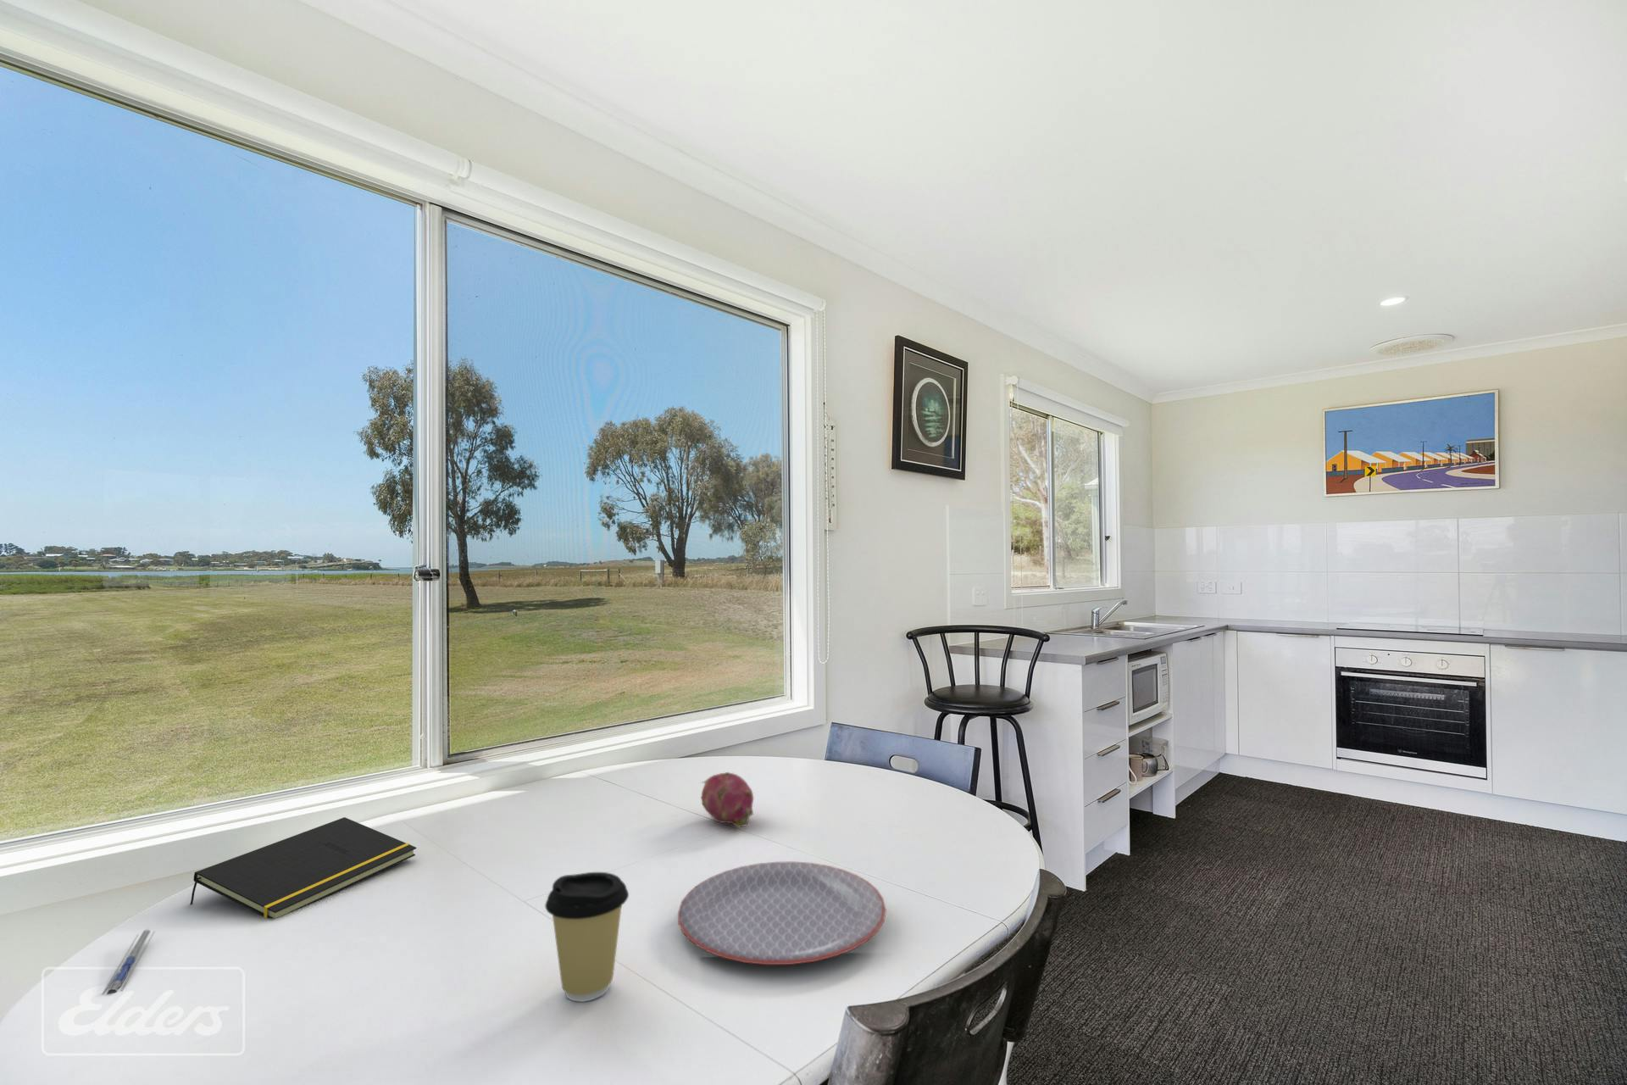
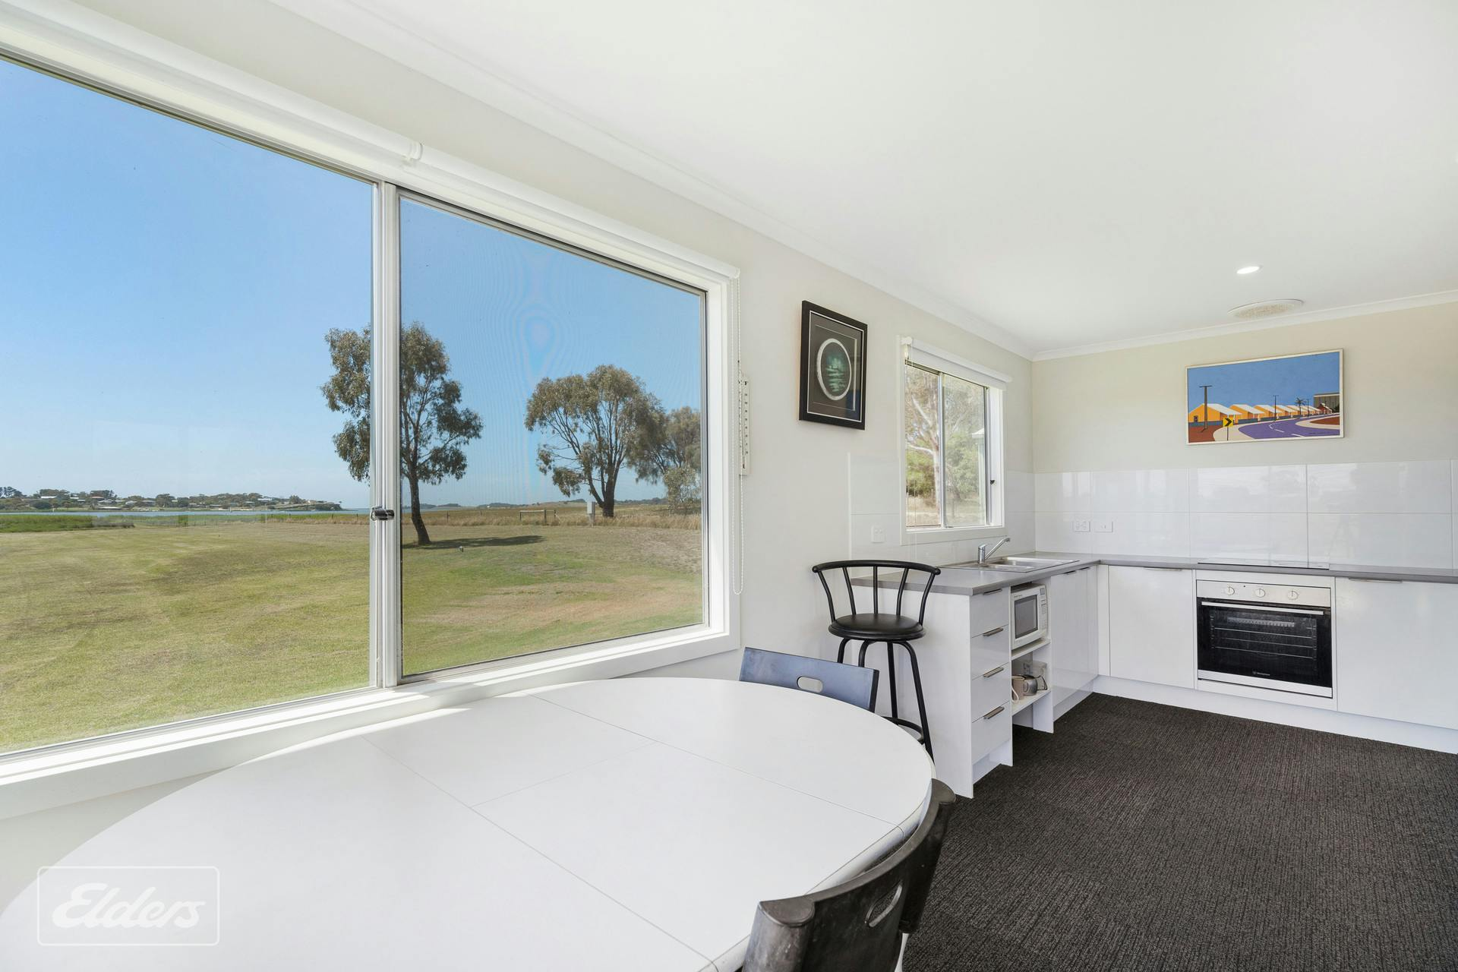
- pen (131, 958)
- coffee cup (587, 934)
- notepad (312, 863)
- plate (782, 912)
- fruit (728, 796)
